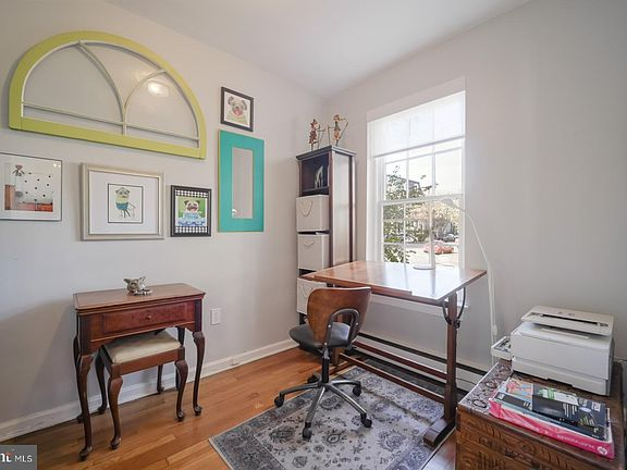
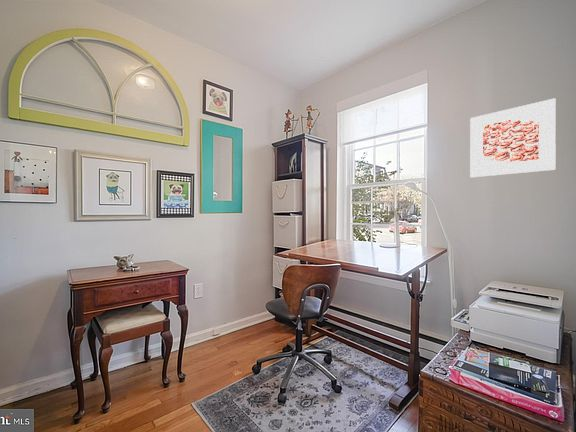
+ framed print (509, 141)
